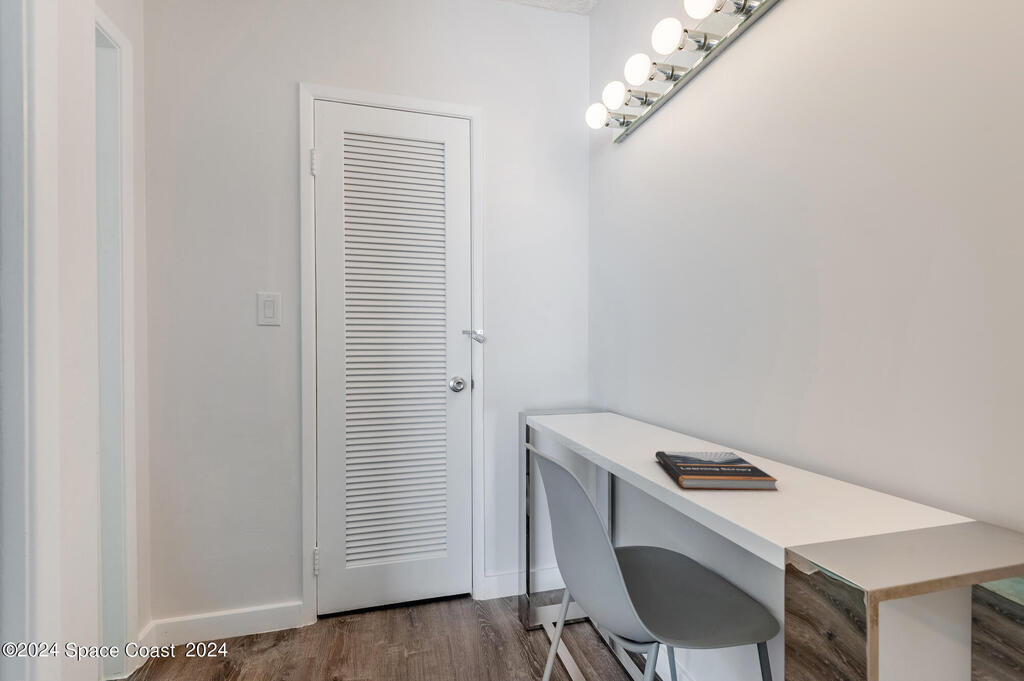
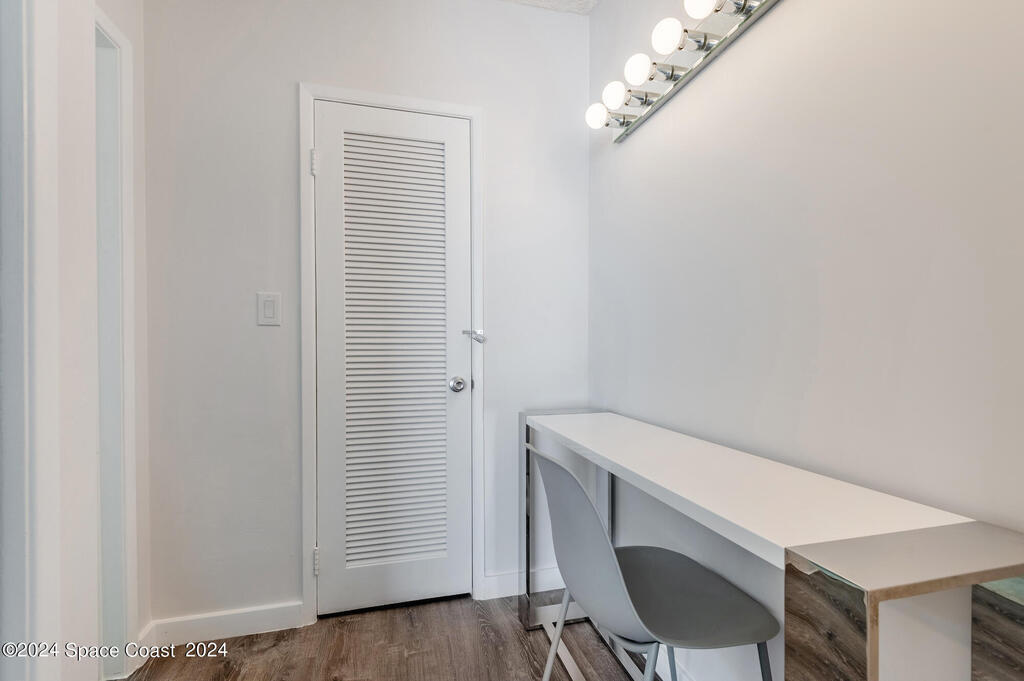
- book (709, 468)
